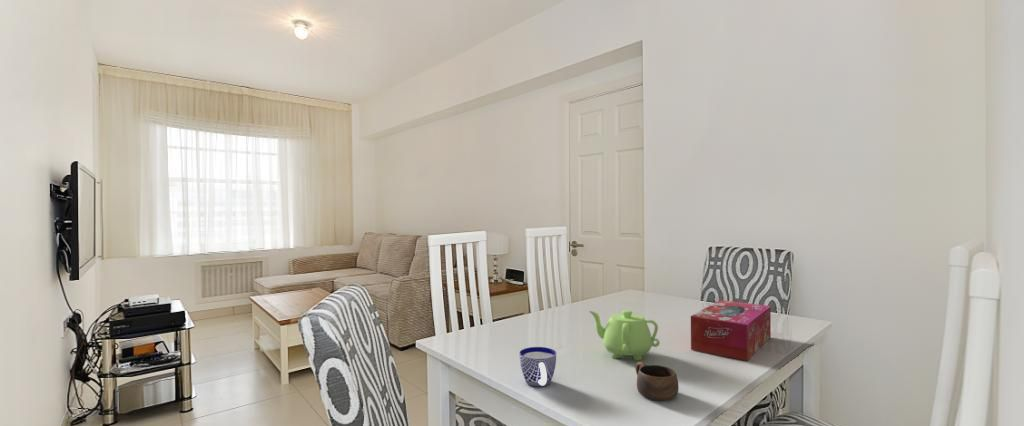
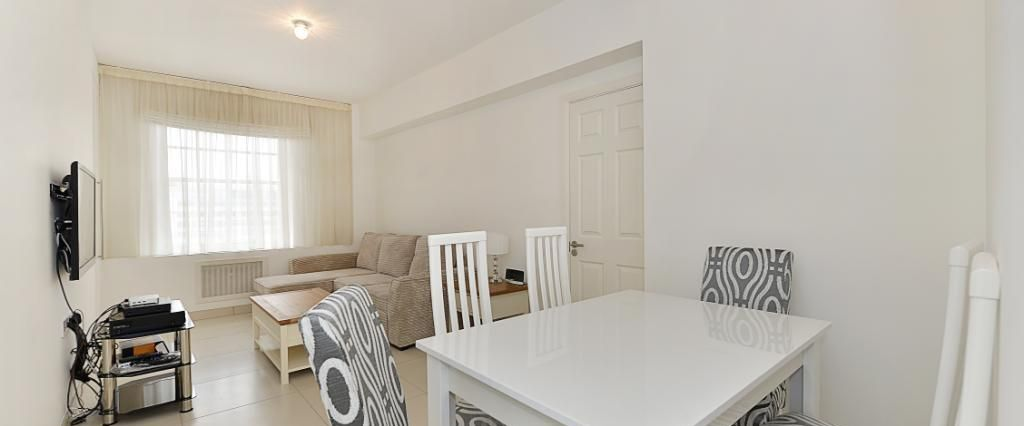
- cup (654, 379)
- teapot (623, 332)
- cup (539, 369)
- tissue box (732, 326)
